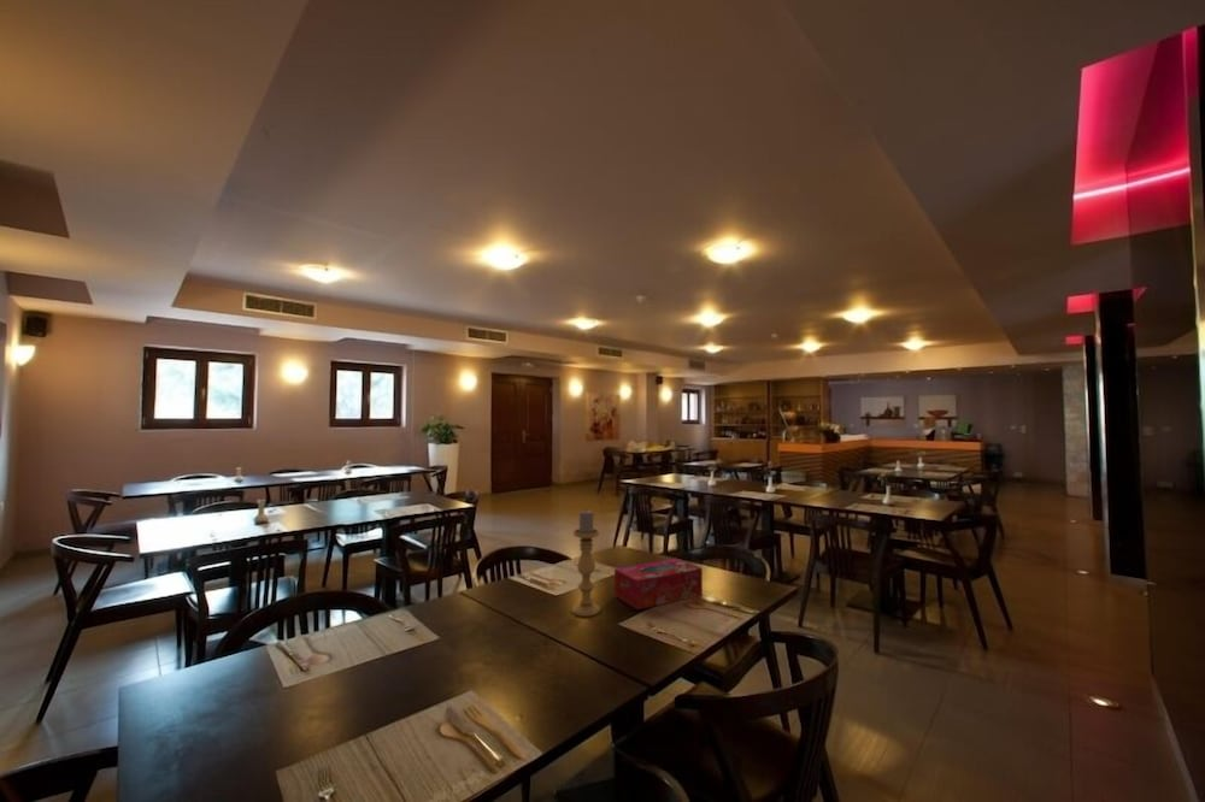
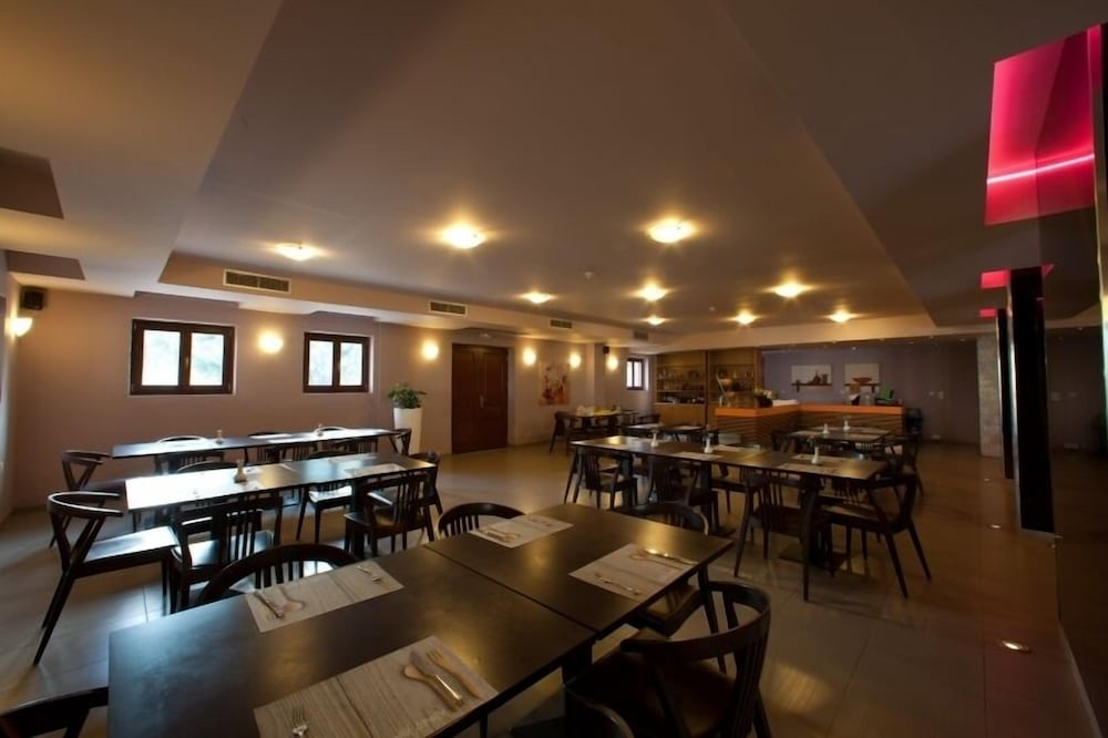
- tissue box (658, 582)
- candle holder (586, 559)
